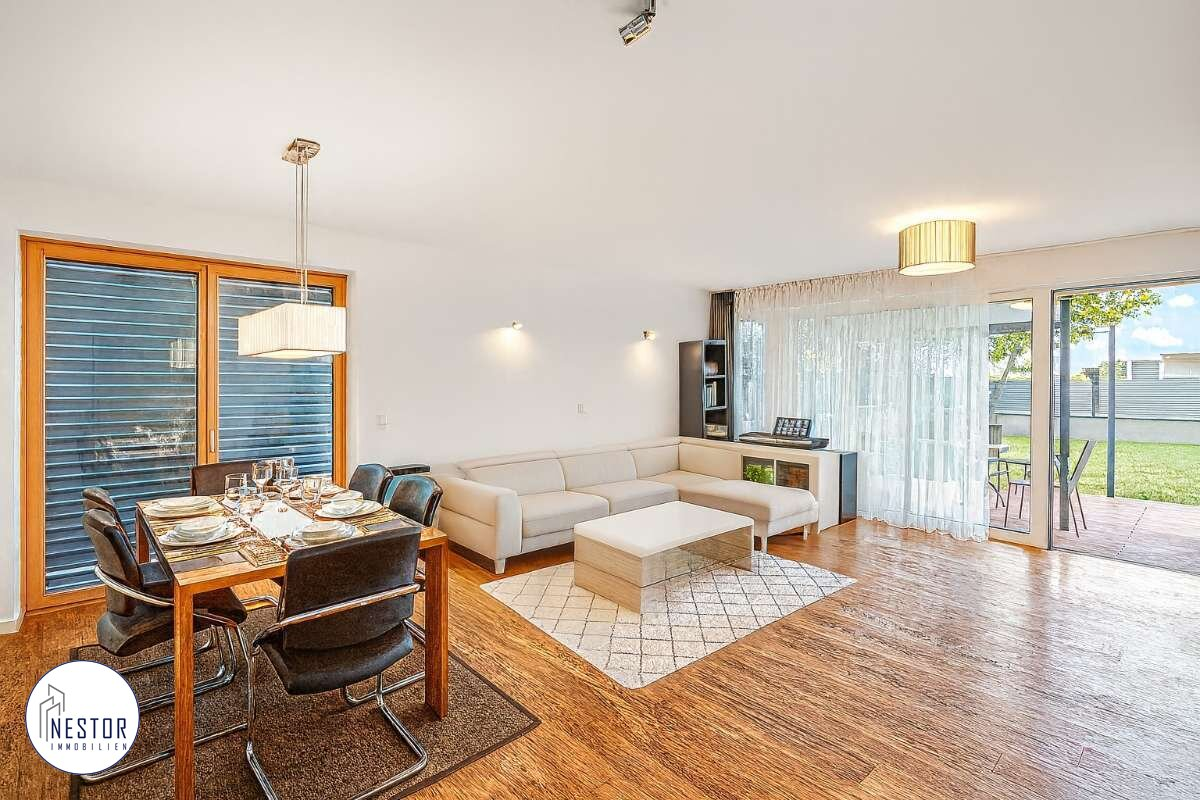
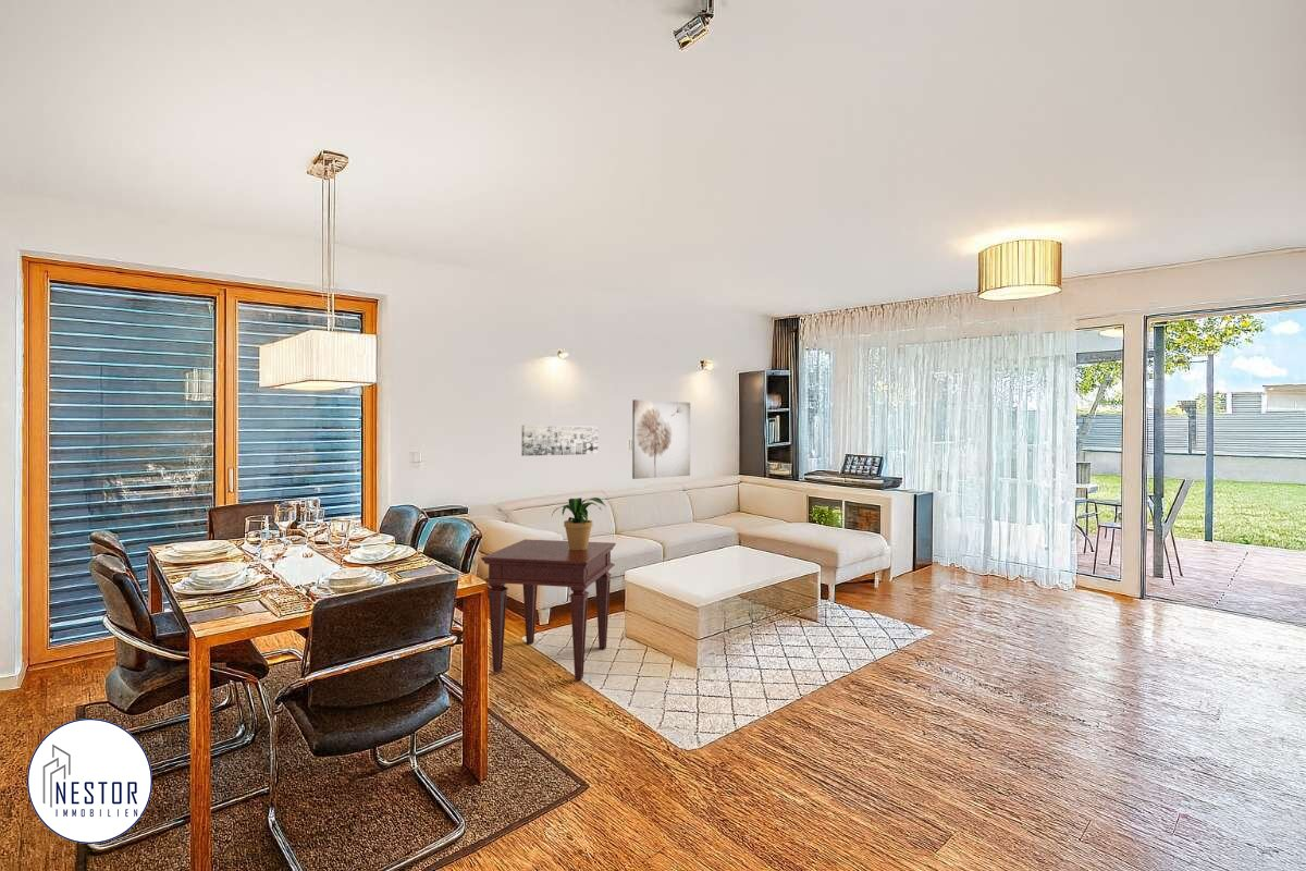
+ potted plant (578, 522)
+ side table (535, 604)
+ wall art (560, 440)
+ wall art (662, 439)
